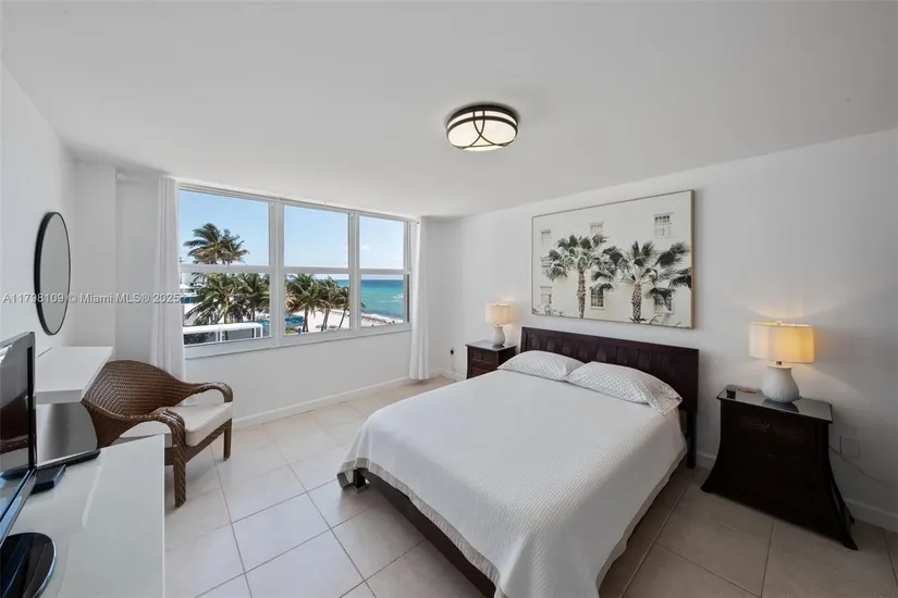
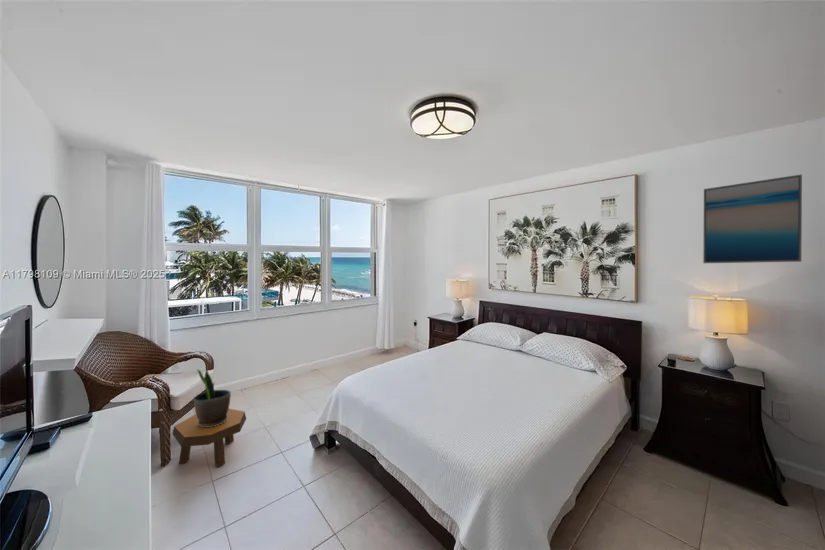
+ potted plant (212, 393)
+ footstool (210, 439)
+ wall art (748, 222)
